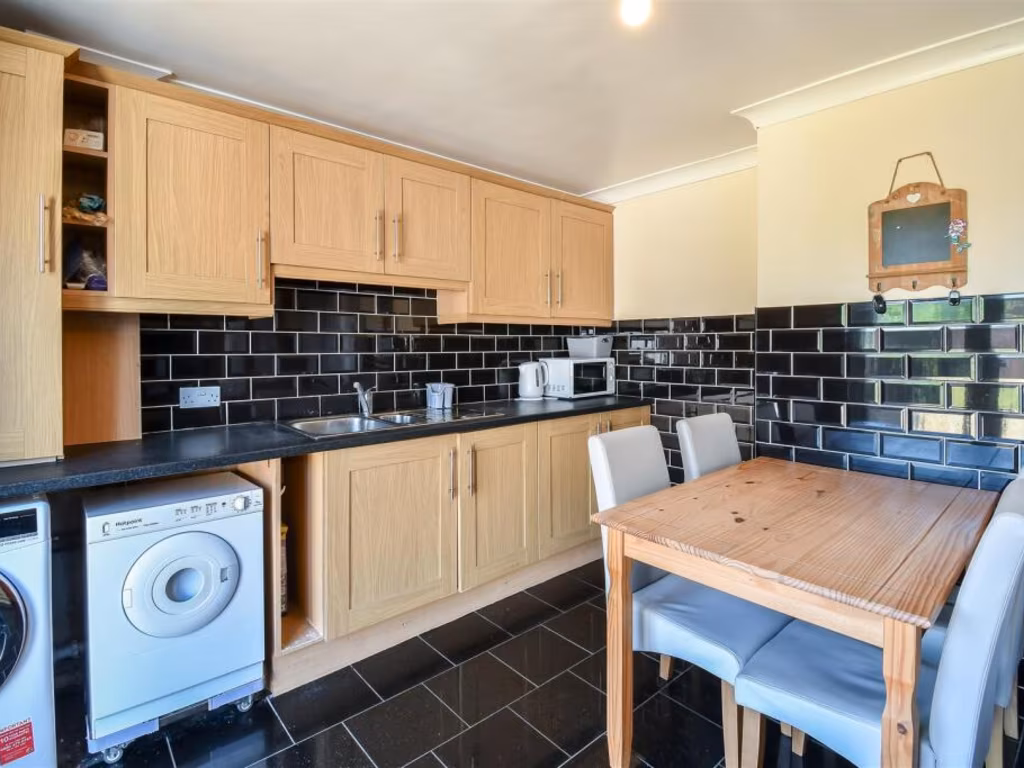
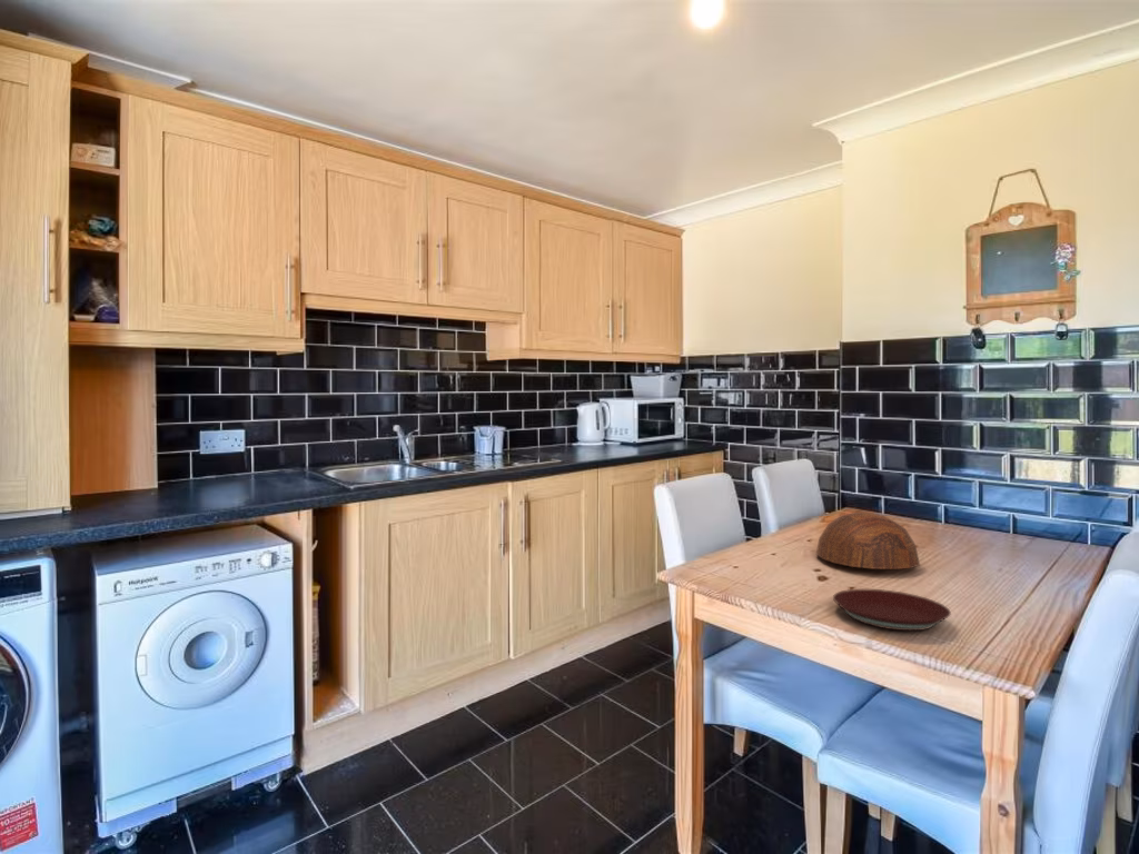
+ bowl (865, 537)
+ plate (889, 610)
